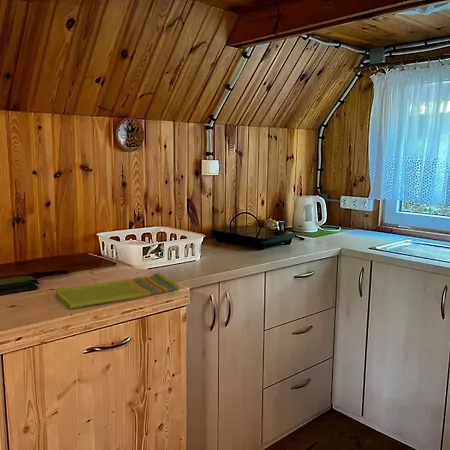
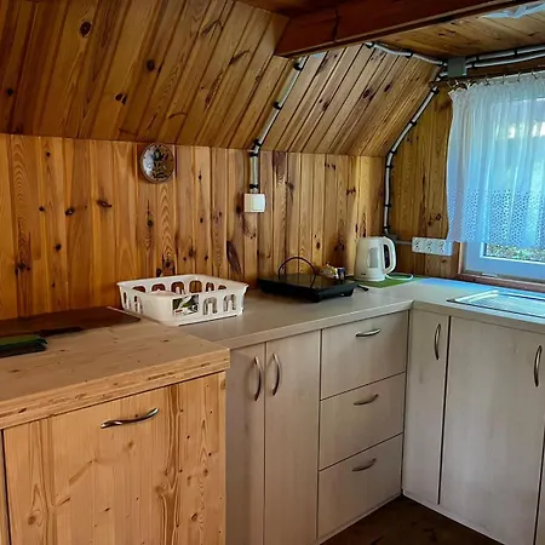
- dish towel (119, 289)
